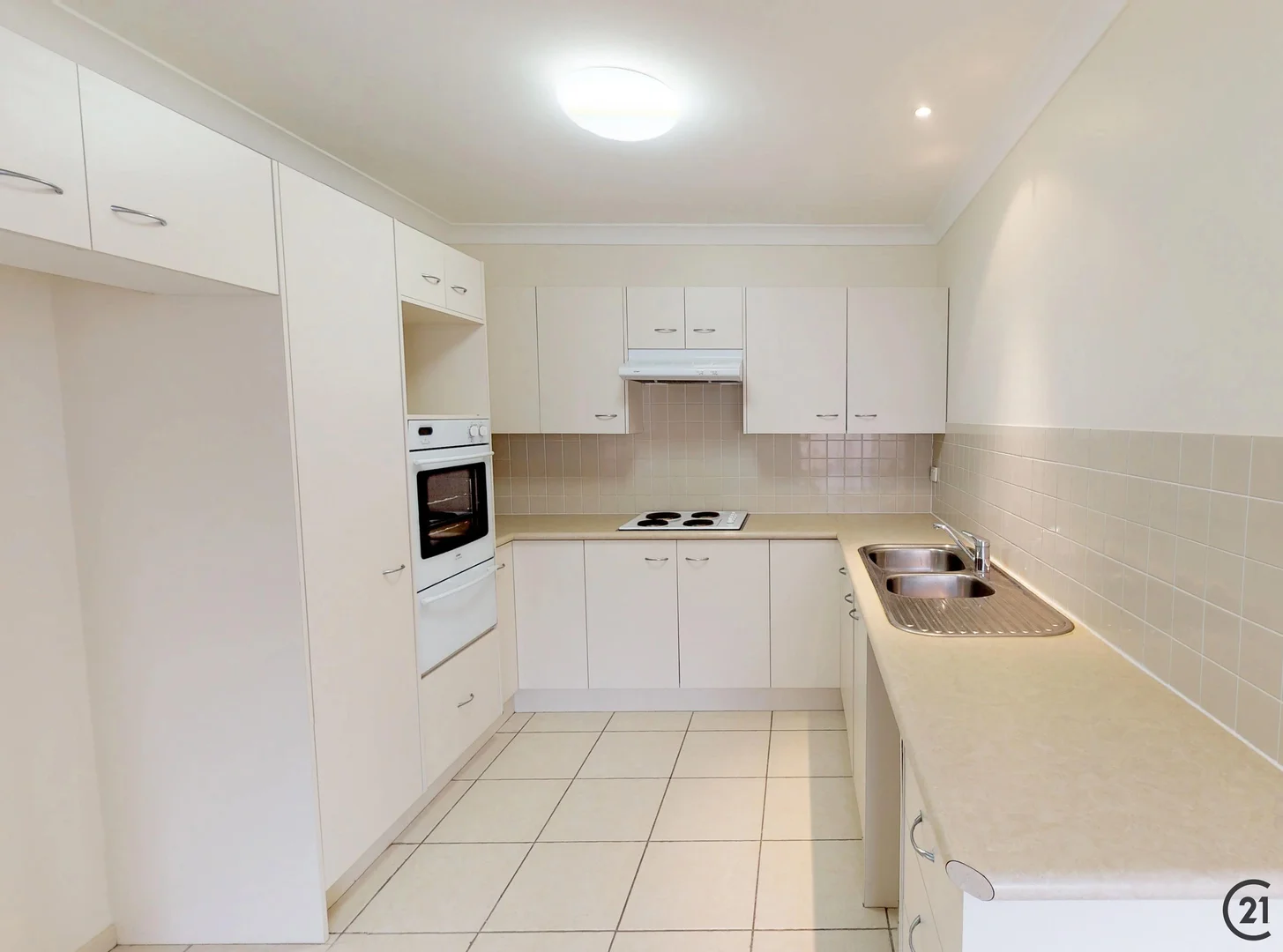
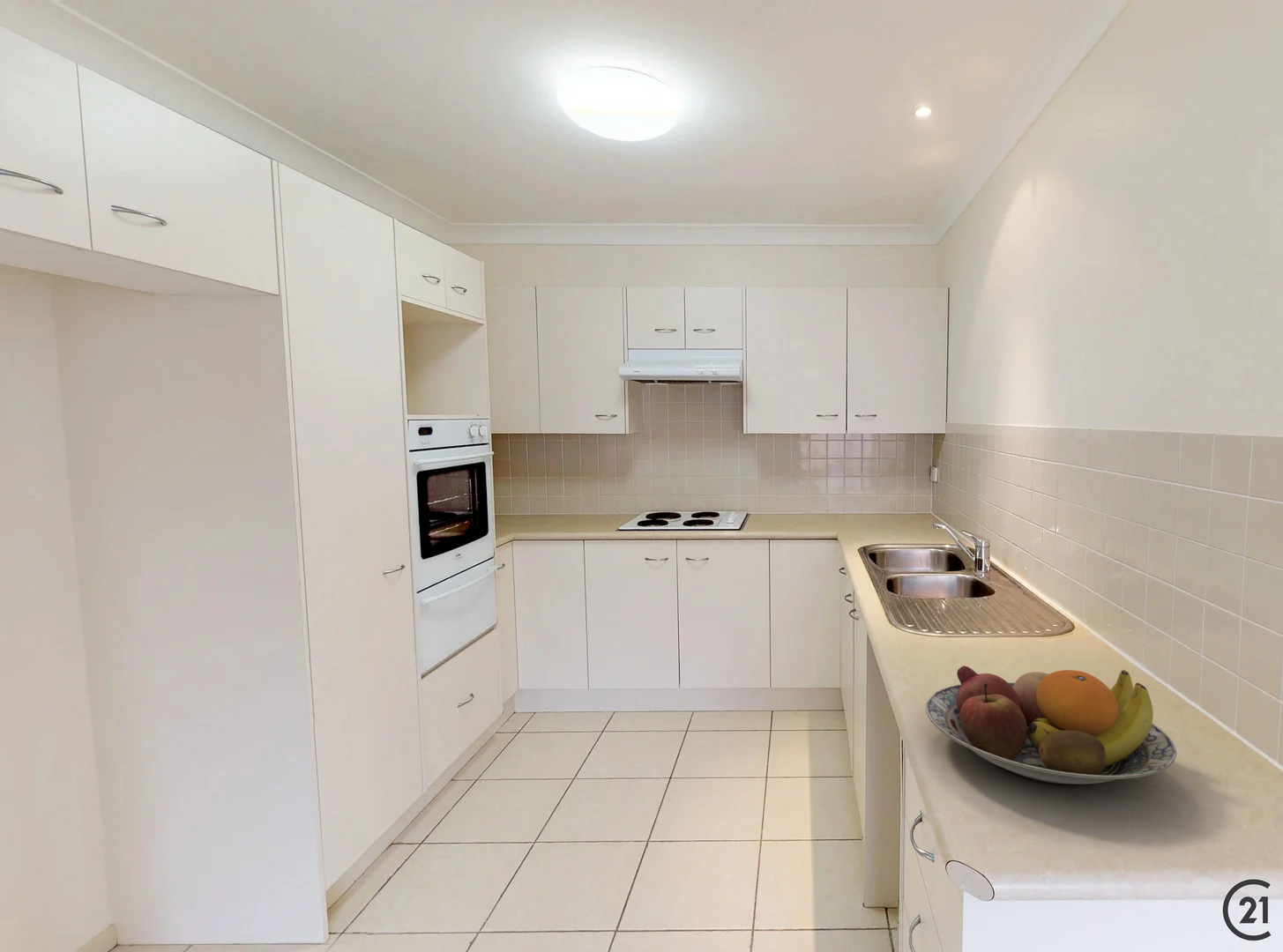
+ fruit bowl (1041, 713)
